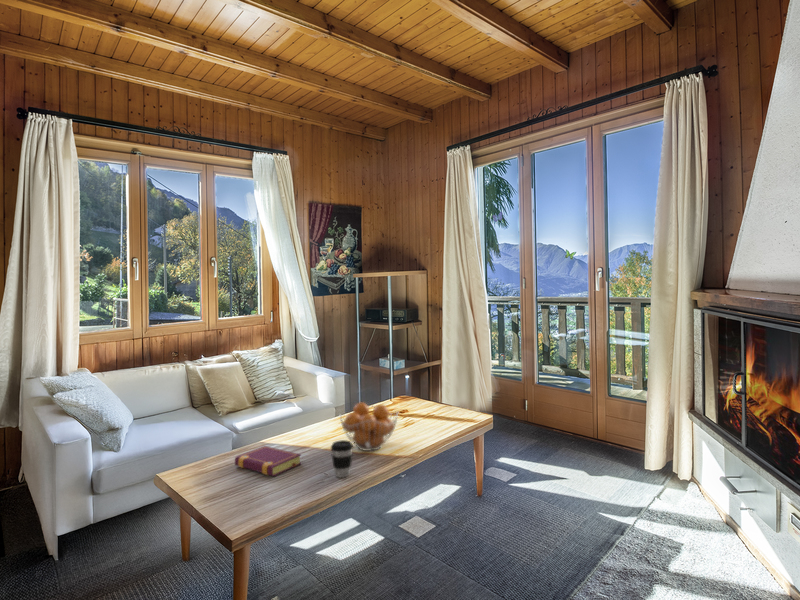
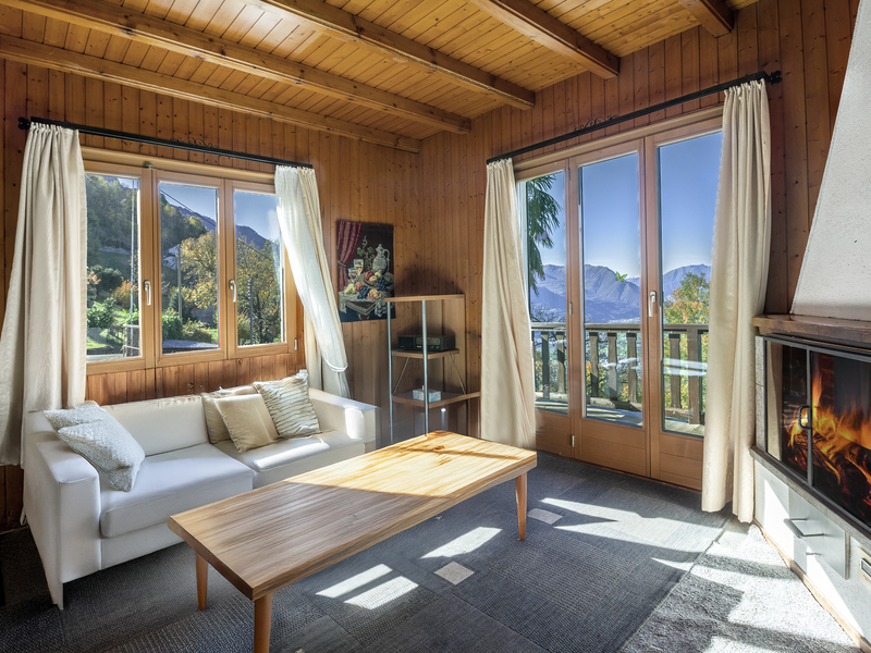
- coffee cup (342, 459)
- fruit basket (369, 425)
- book (268, 460)
